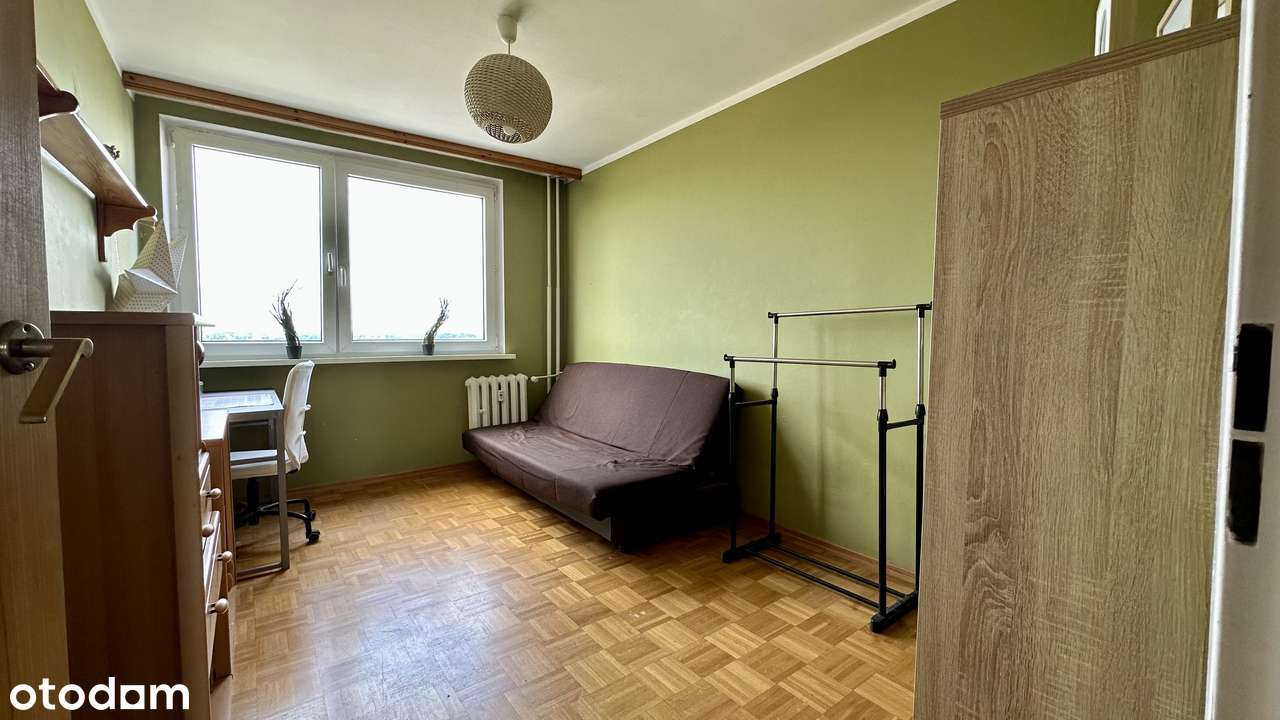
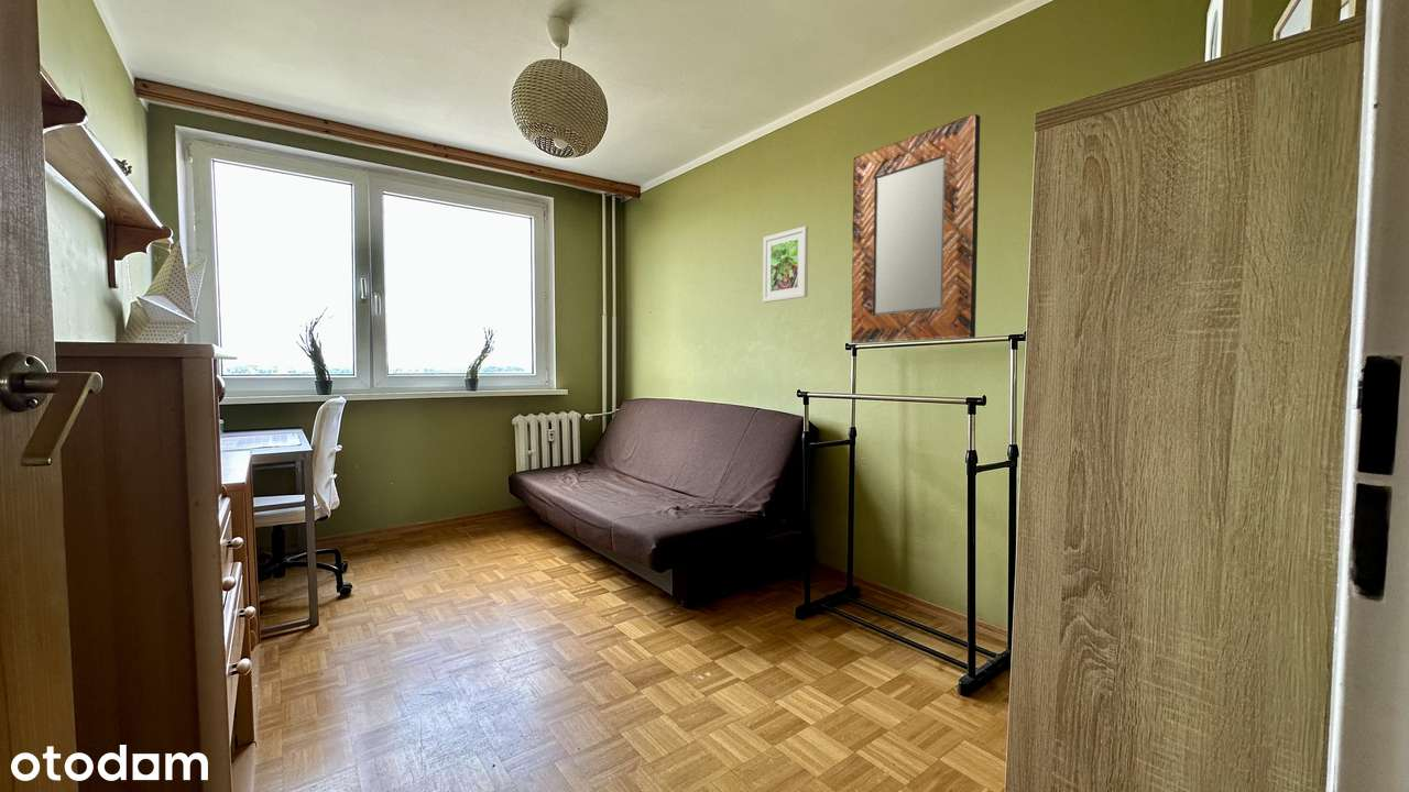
+ home mirror (909, 240)
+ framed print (784, 265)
